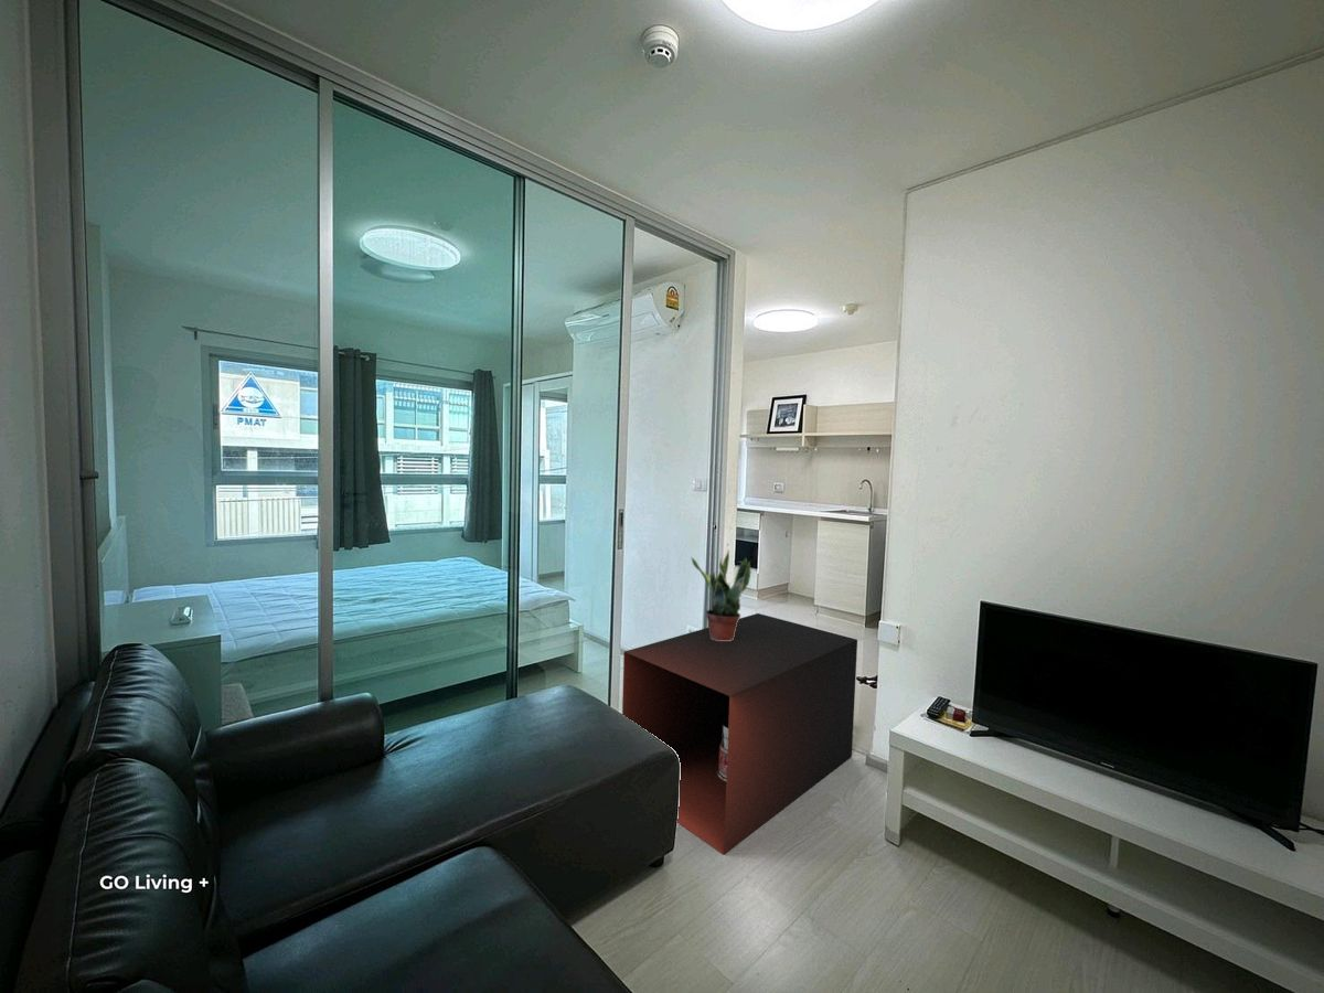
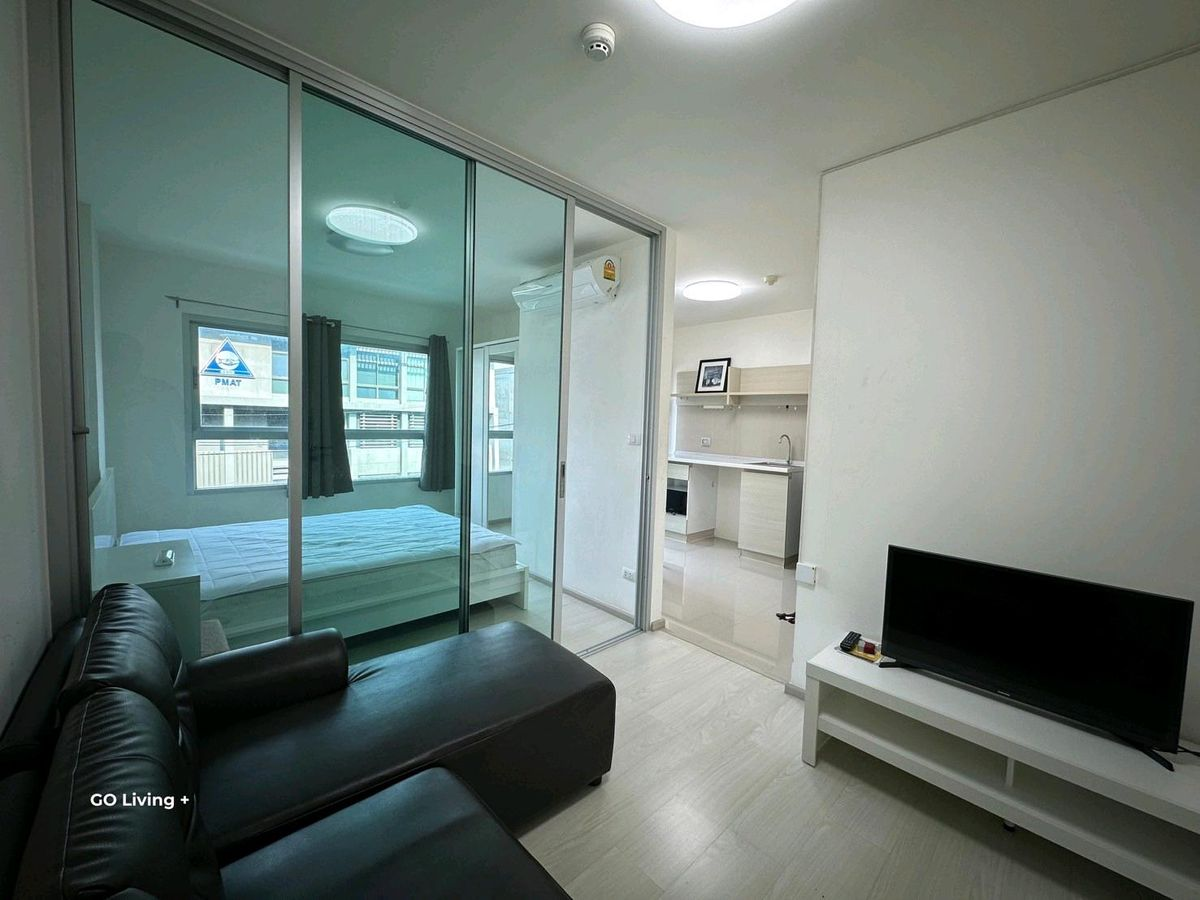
- potted plant (718, 590)
- storage cabinet (744, 707)
